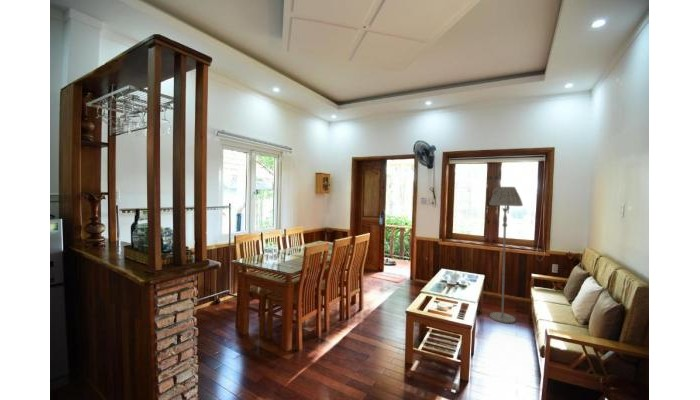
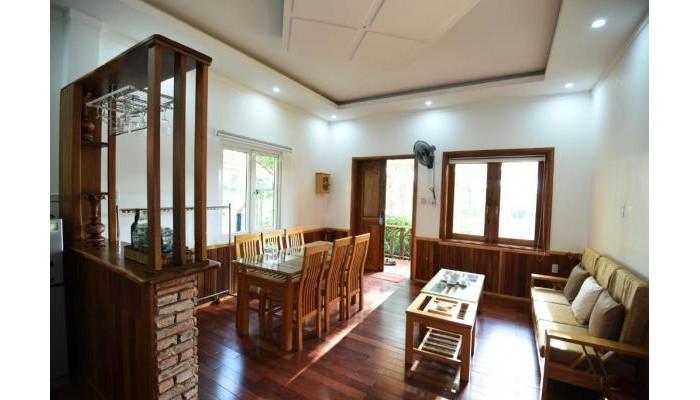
- floor lamp (504, 252)
